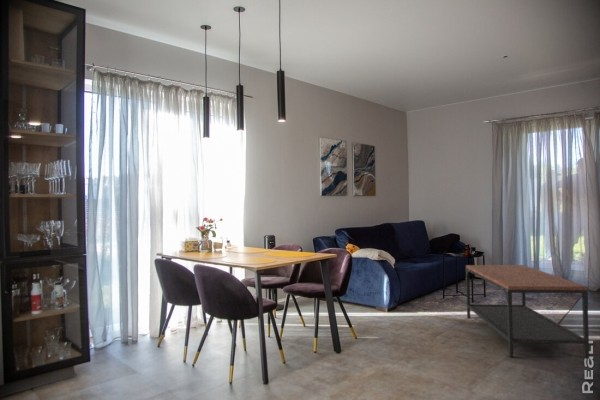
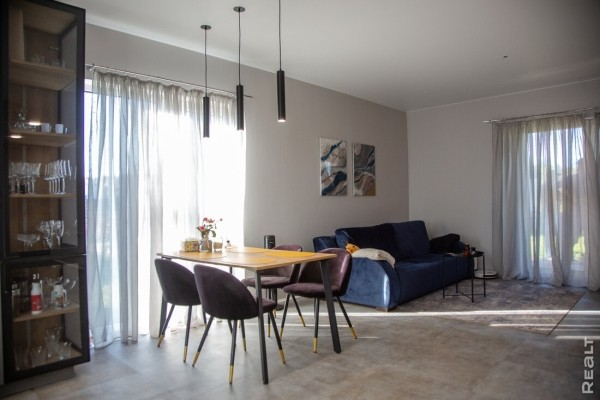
- coffee table (517, 305)
